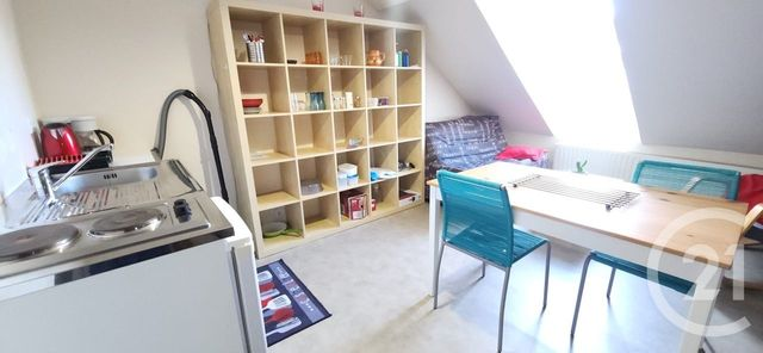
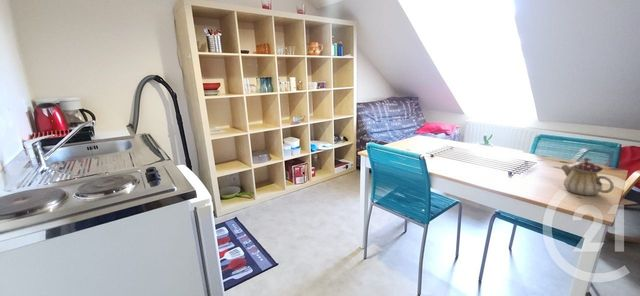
+ teapot (586, 175)
